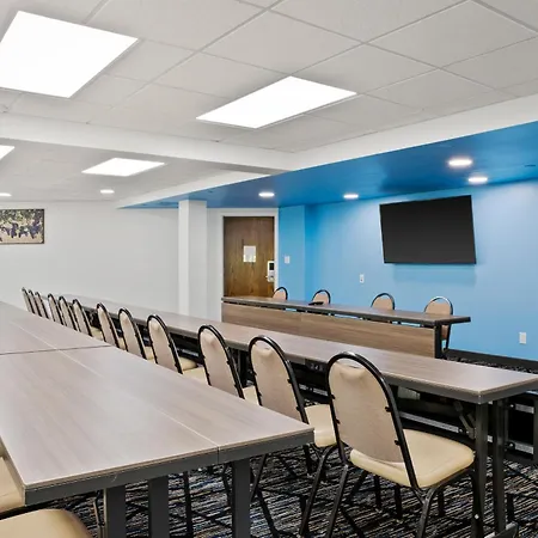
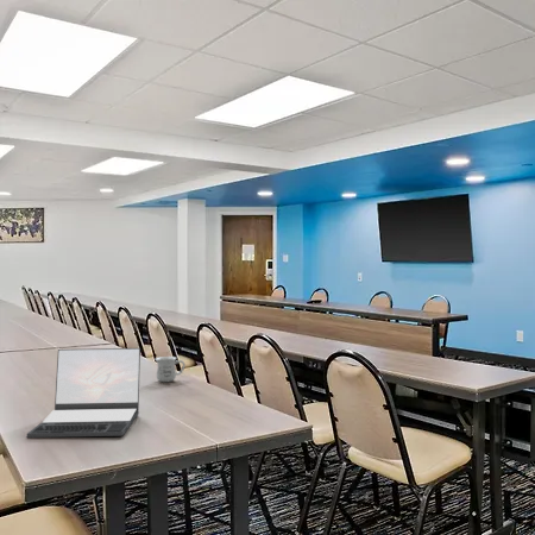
+ mug (170, 369)
+ laptop (88, 389)
